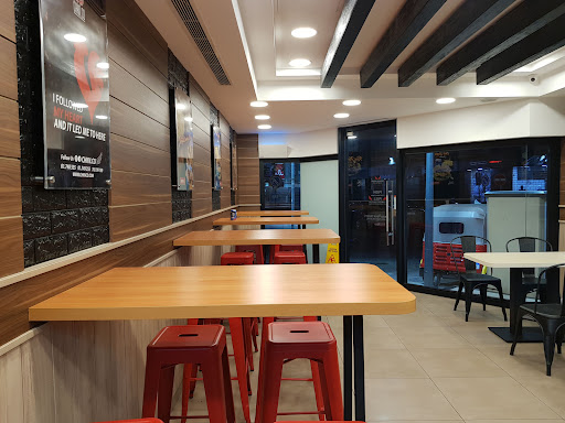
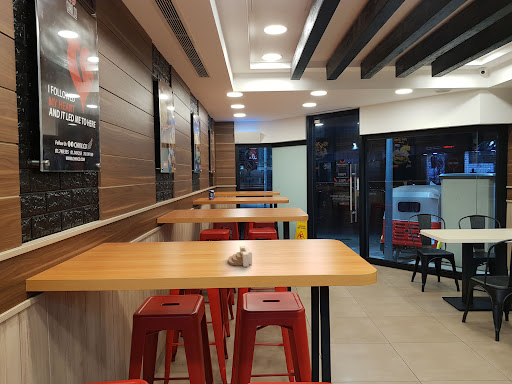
+ architectural model (239, 255)
